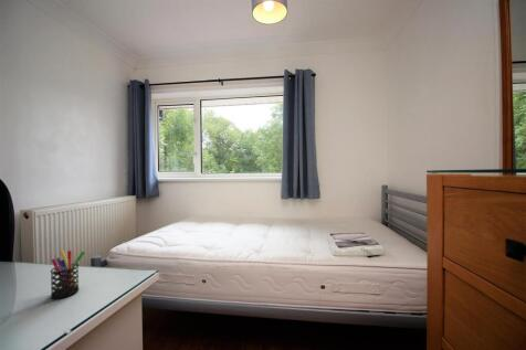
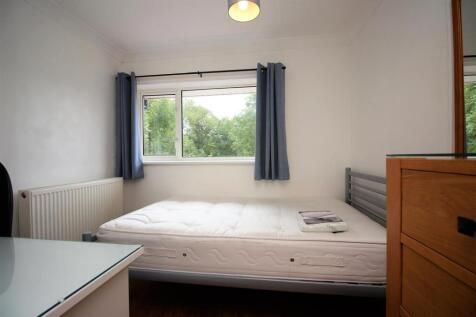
- pen holder (69, 269)
